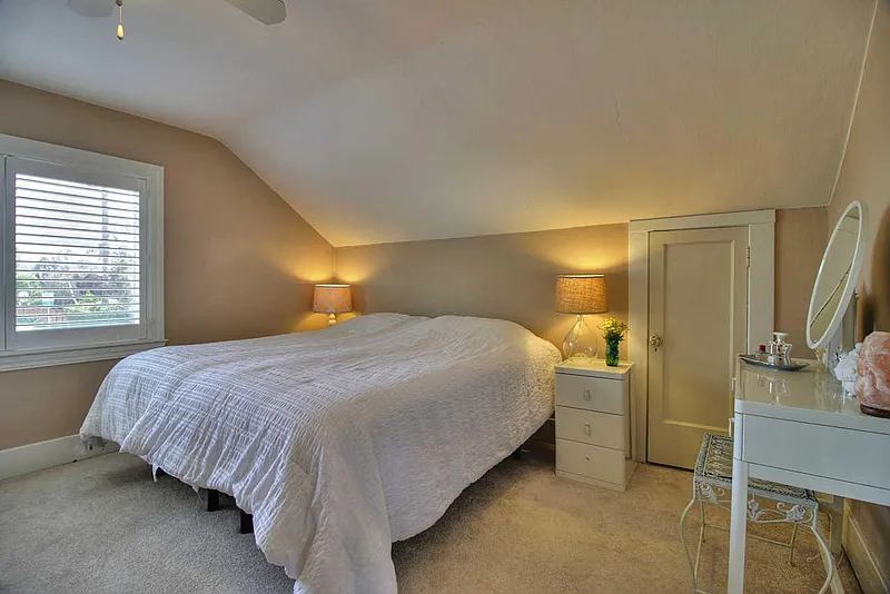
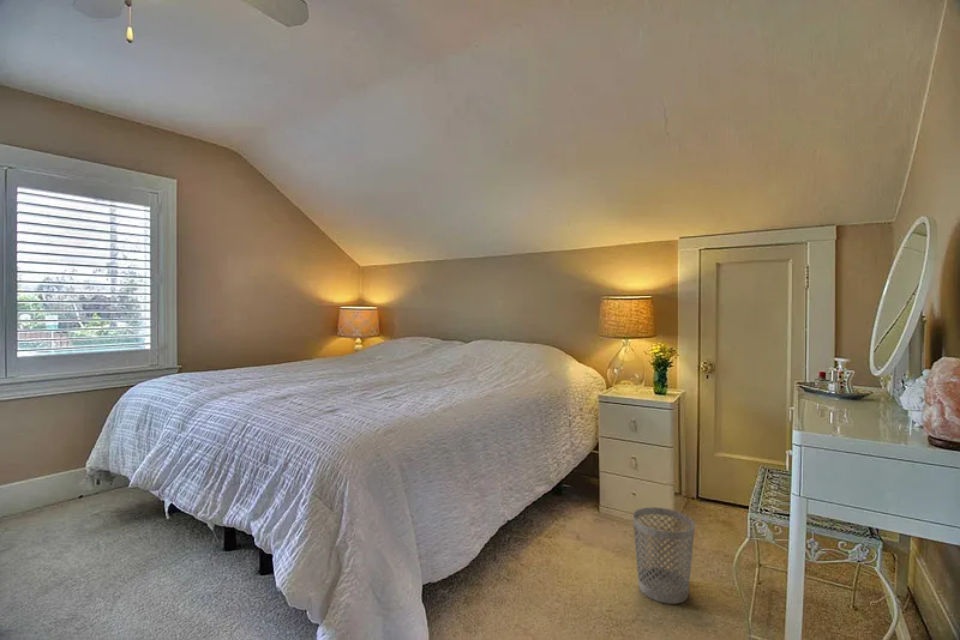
+ wastebasket (662, 554)
